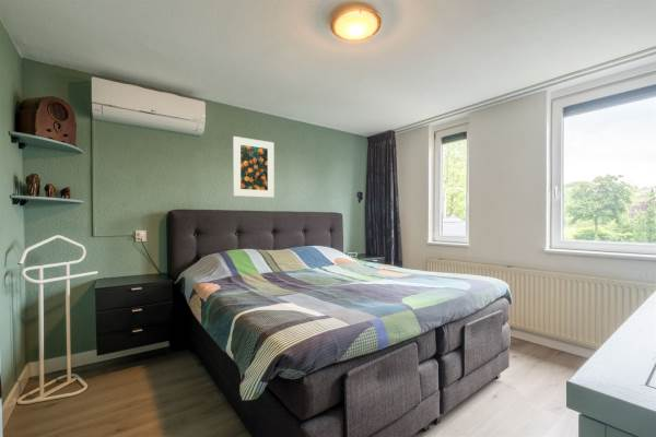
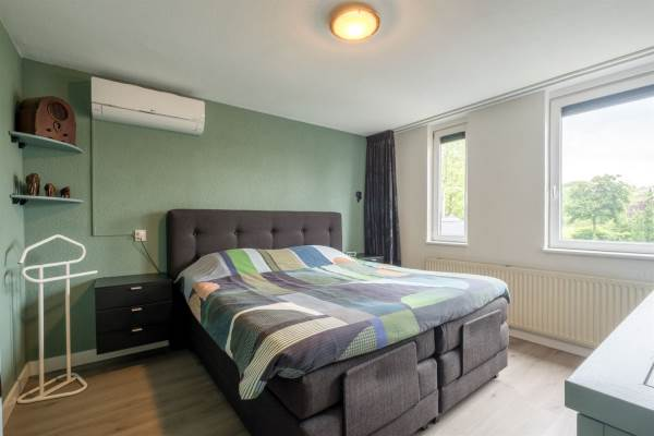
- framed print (254, 167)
